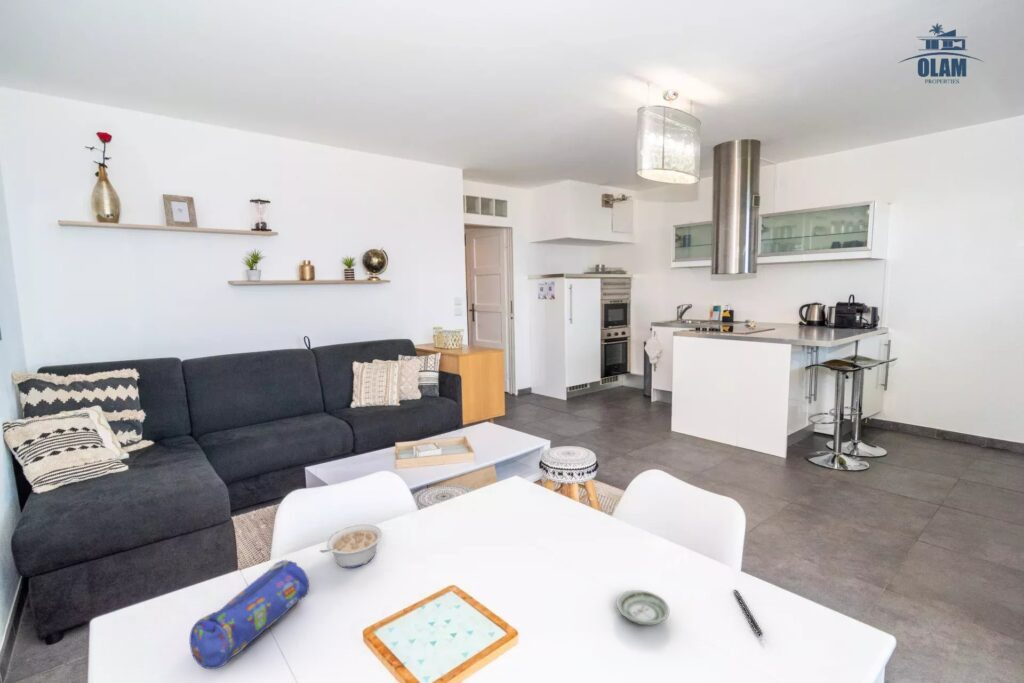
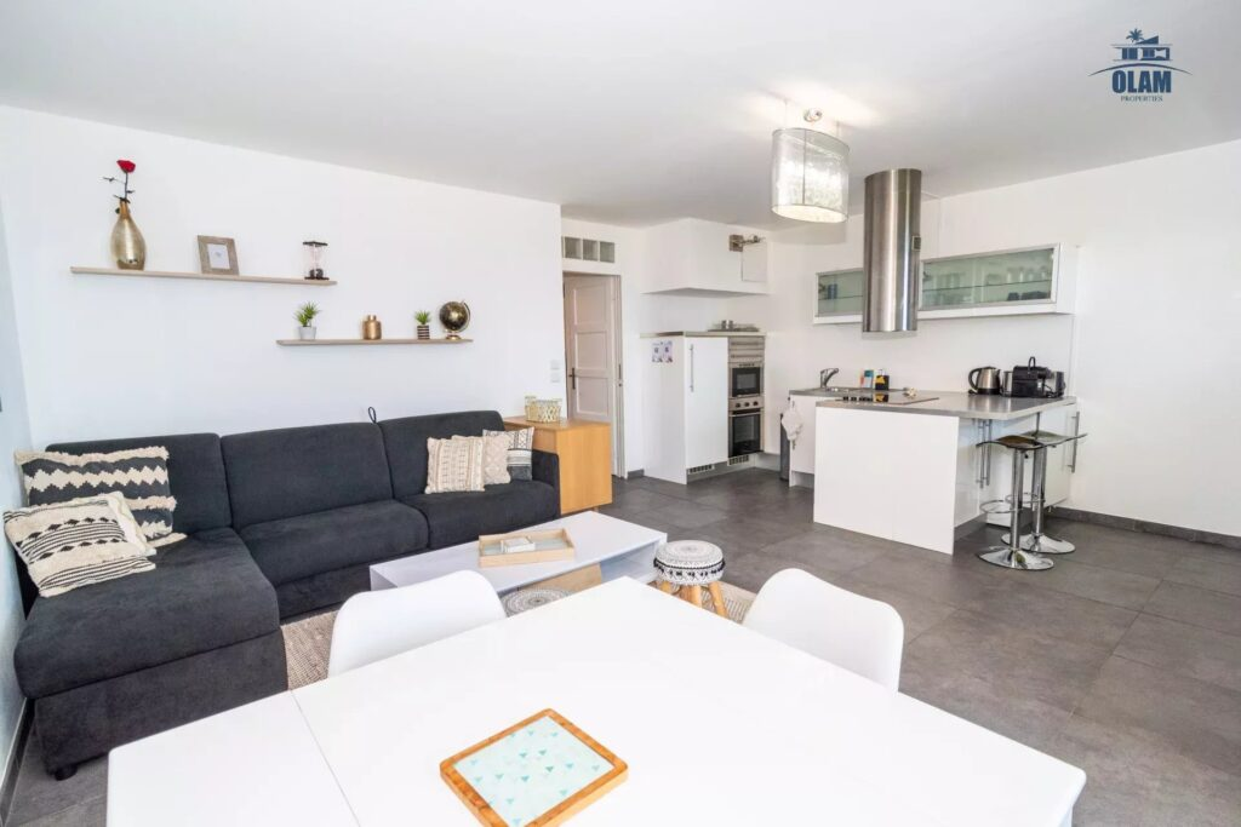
- pen (746, 609)
- saucer (642, 610)
- pencil case (255, 606)
- legume (354, 546)
